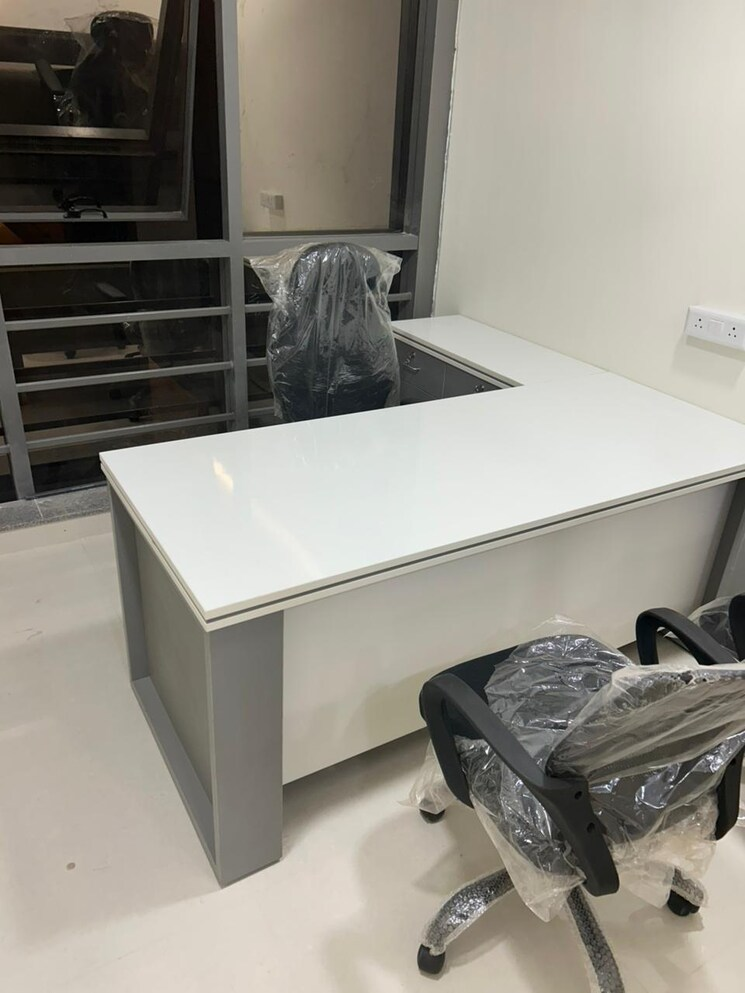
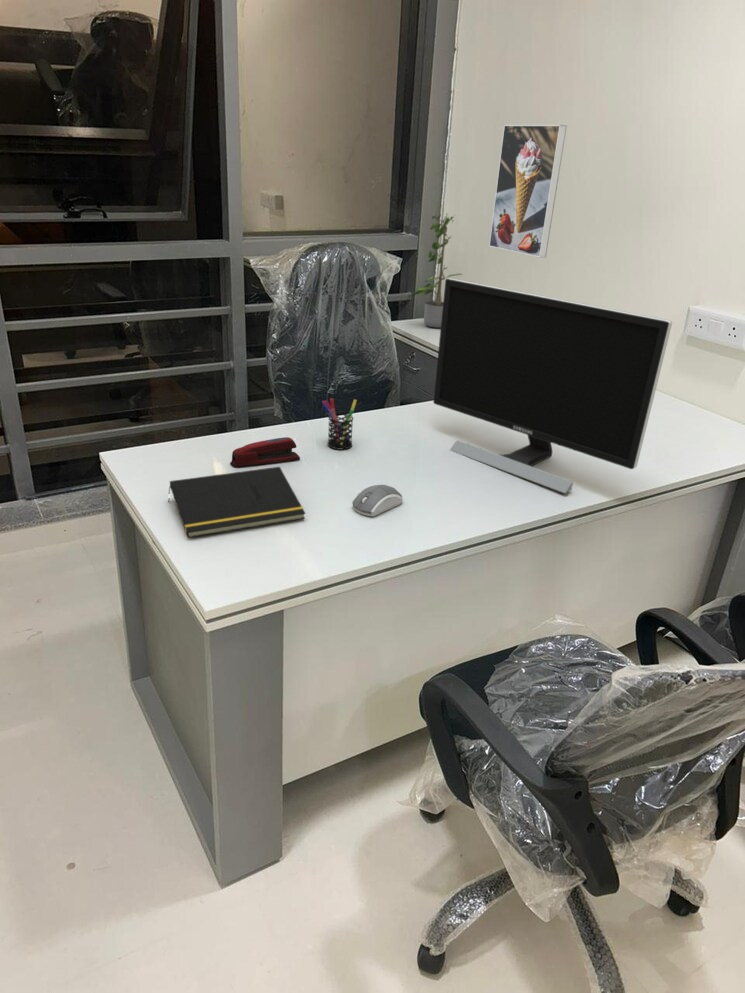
+ potted plant (432, 276)
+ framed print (524, 190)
+ computer mouse (379, 495)
+ notepad (237, 499)
+ monitor (536, 383)
+ stapler (265, 450)
+ pen holder (341, 422)
